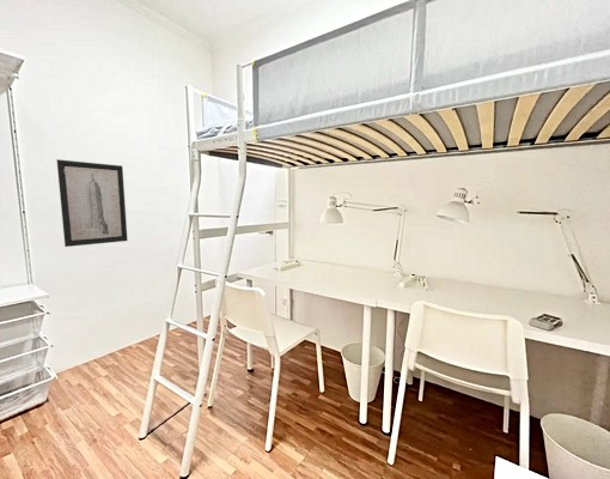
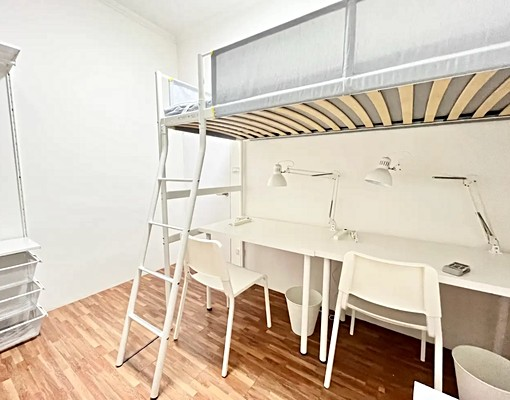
- wall art (94, 204)
